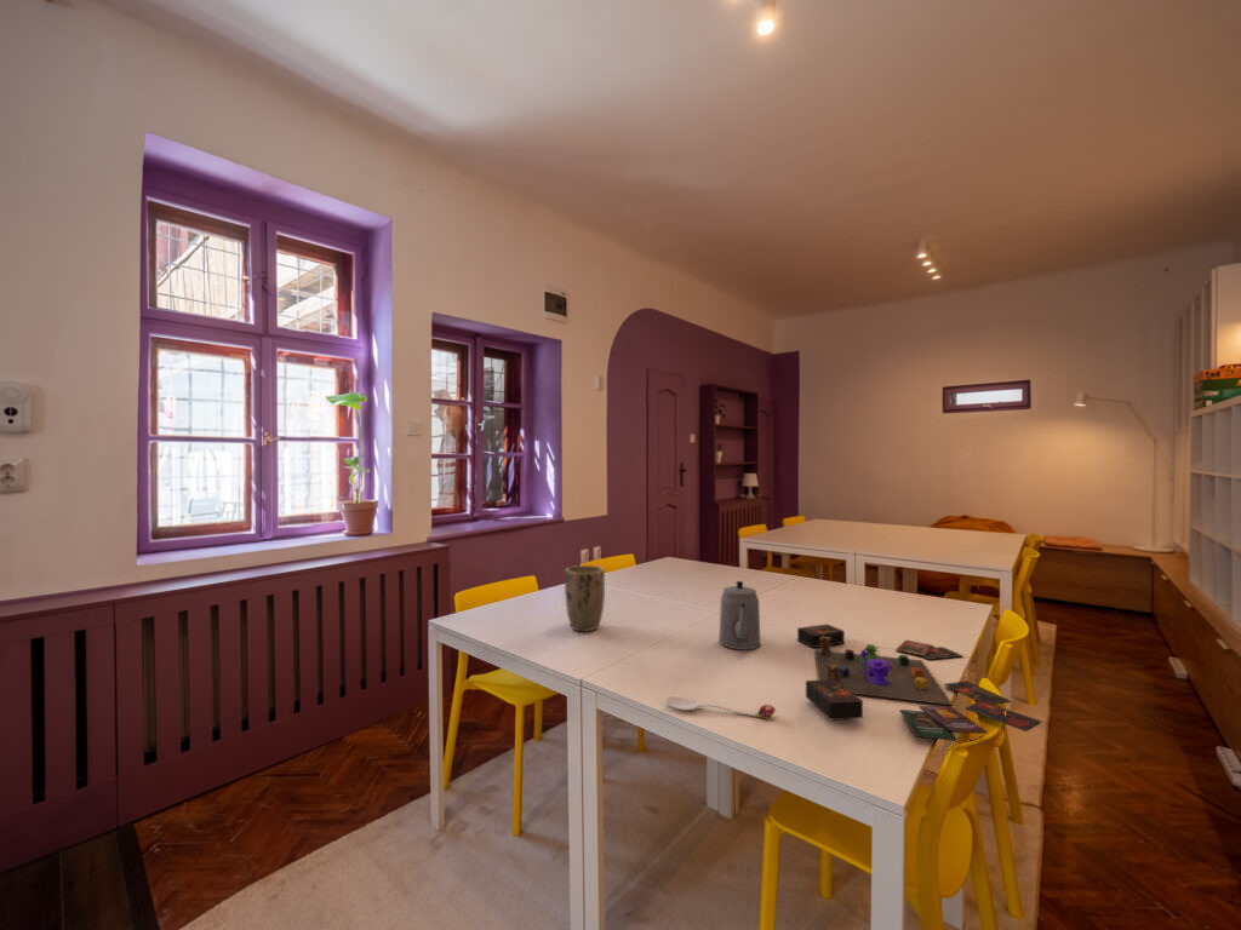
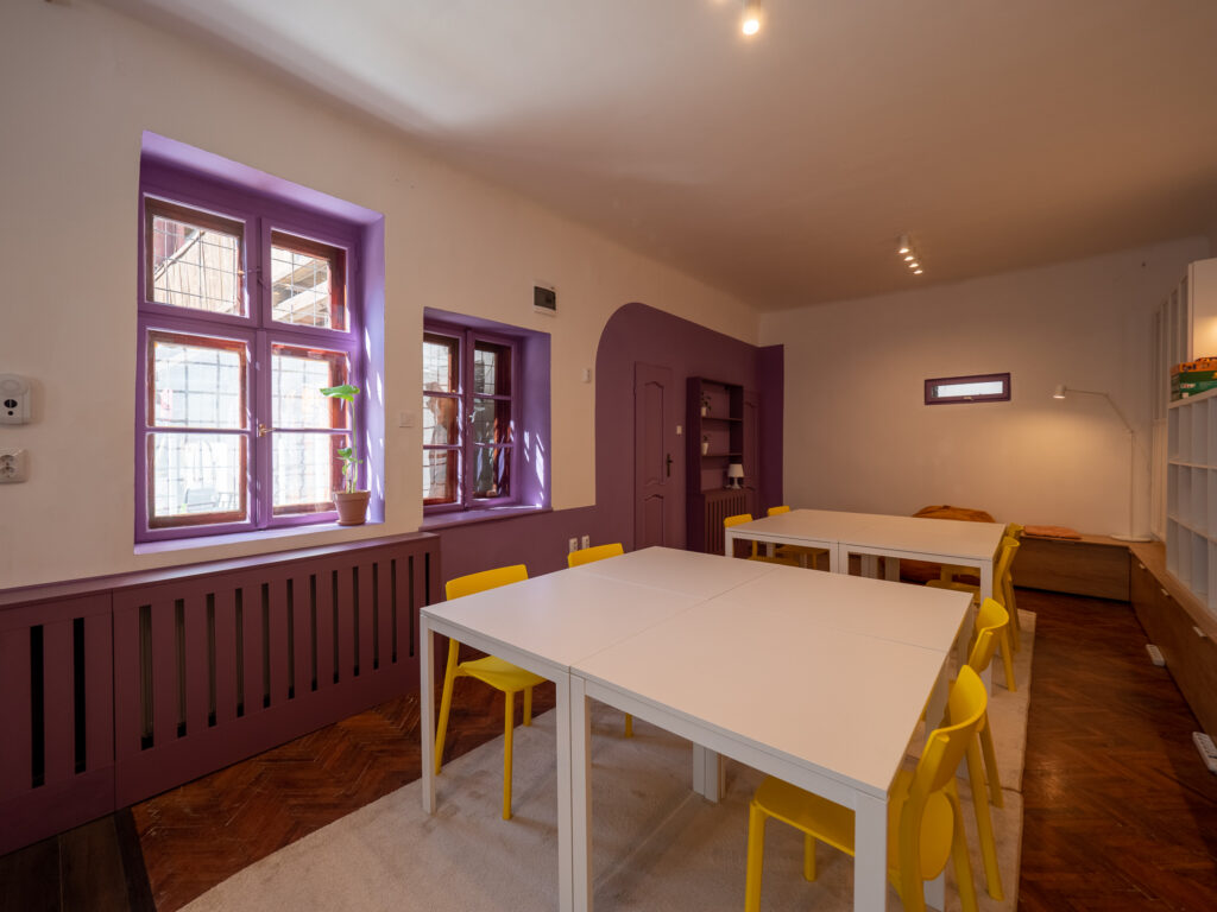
- board game (898, 664)
- spoon (719, 706)
- plant pot (584, 597)
- teapot (739, 613)
